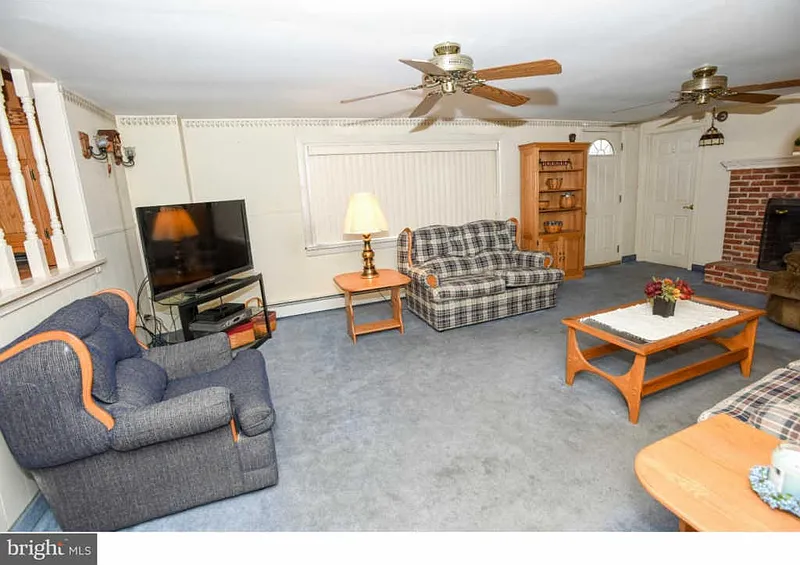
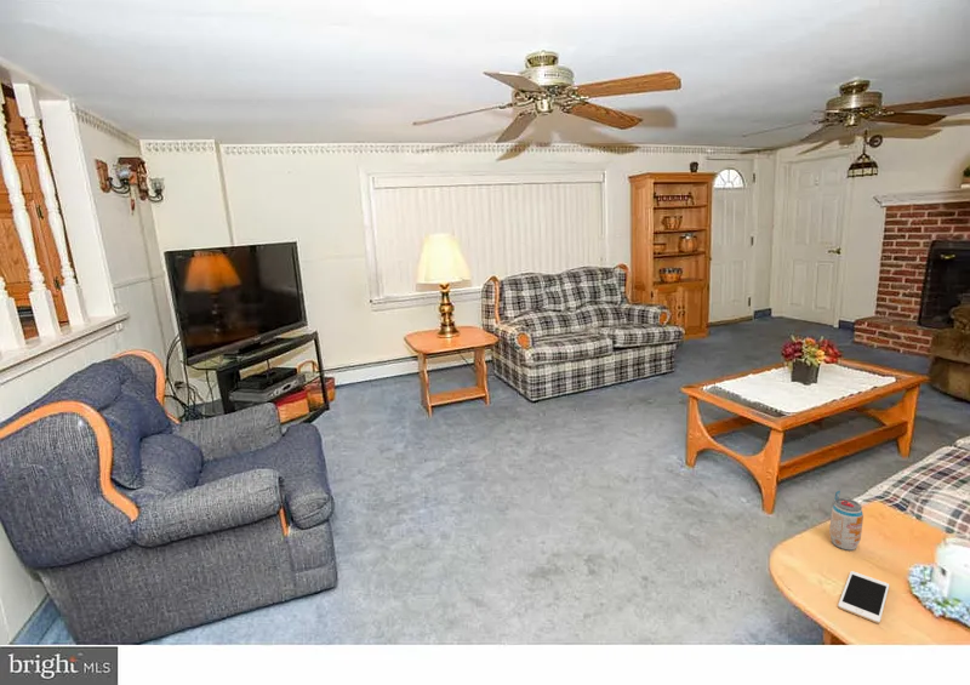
+ cell phone (863, 595)
+ beverage can (845, 519)
